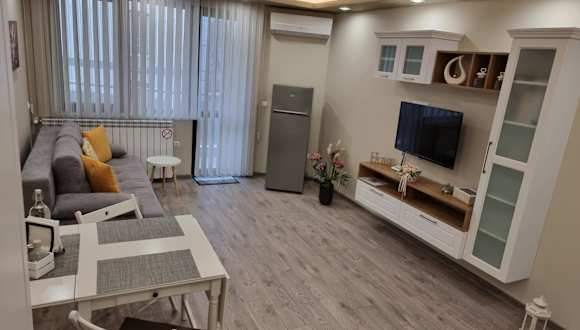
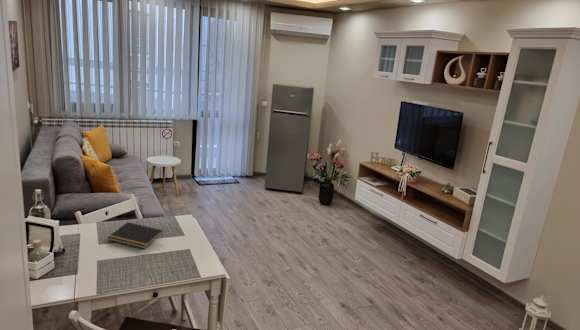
+ notepad (135, 234)
